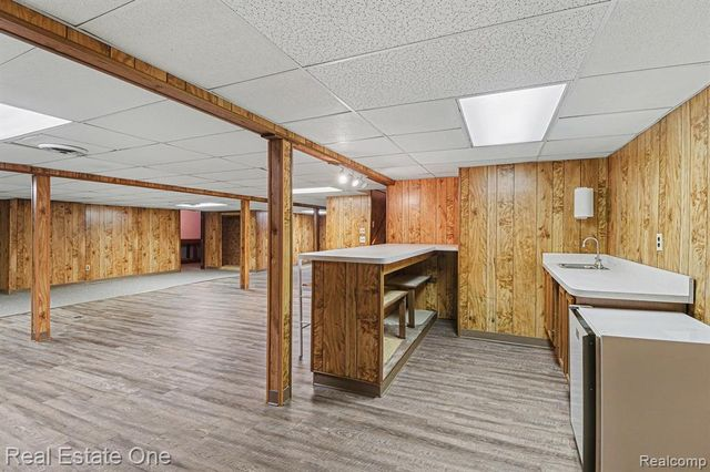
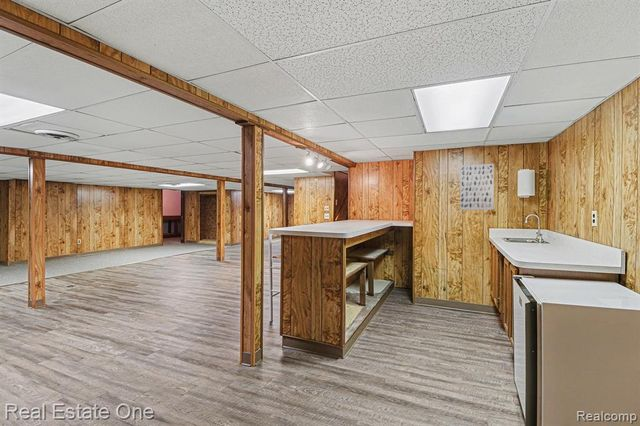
+ wall art (476, 187)
